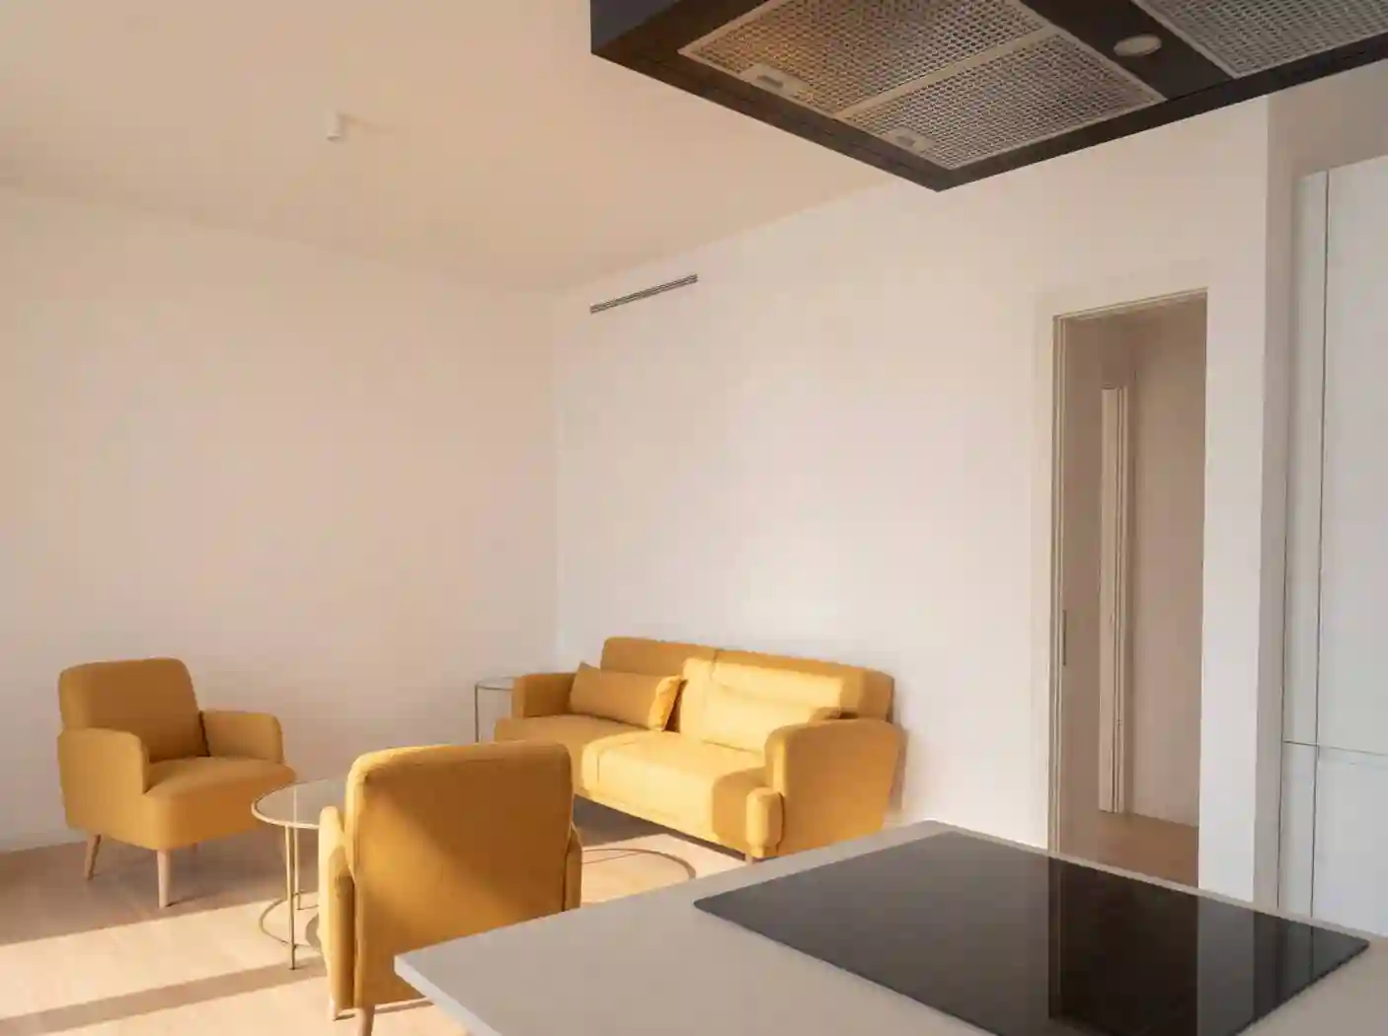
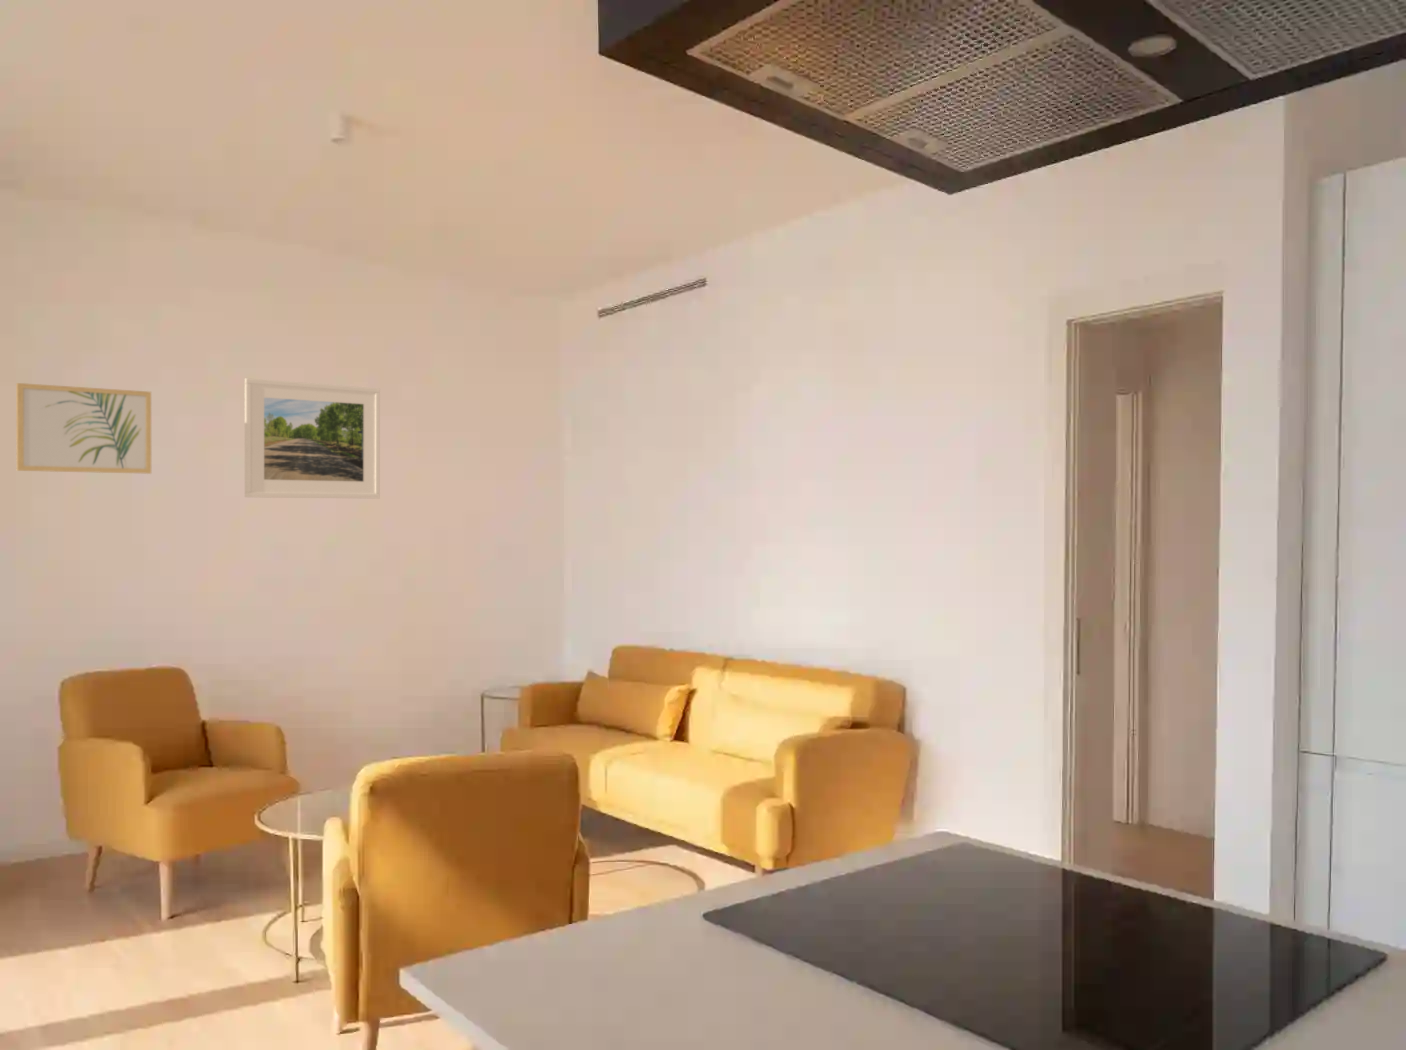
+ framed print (314, 440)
+ wall art (86, 429)
